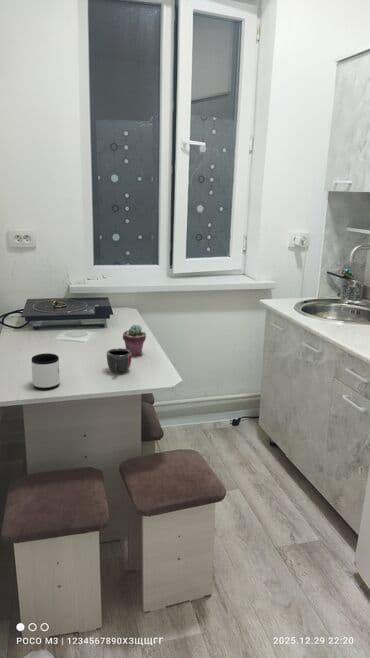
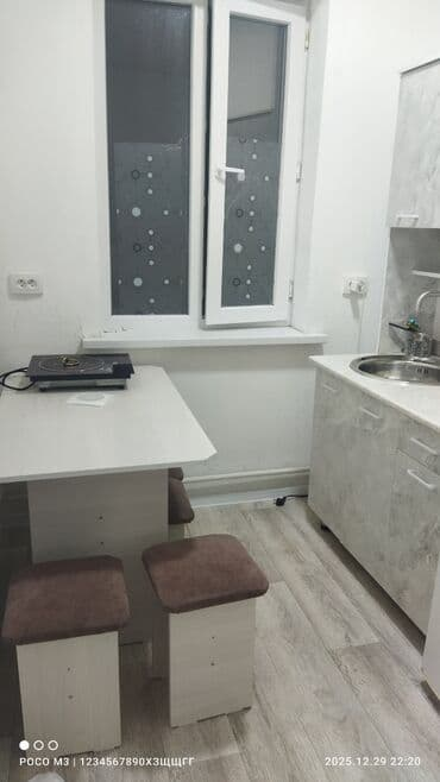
- mug (118, 362)
- potted succulent (134, 339)
- mug (46, 369)
